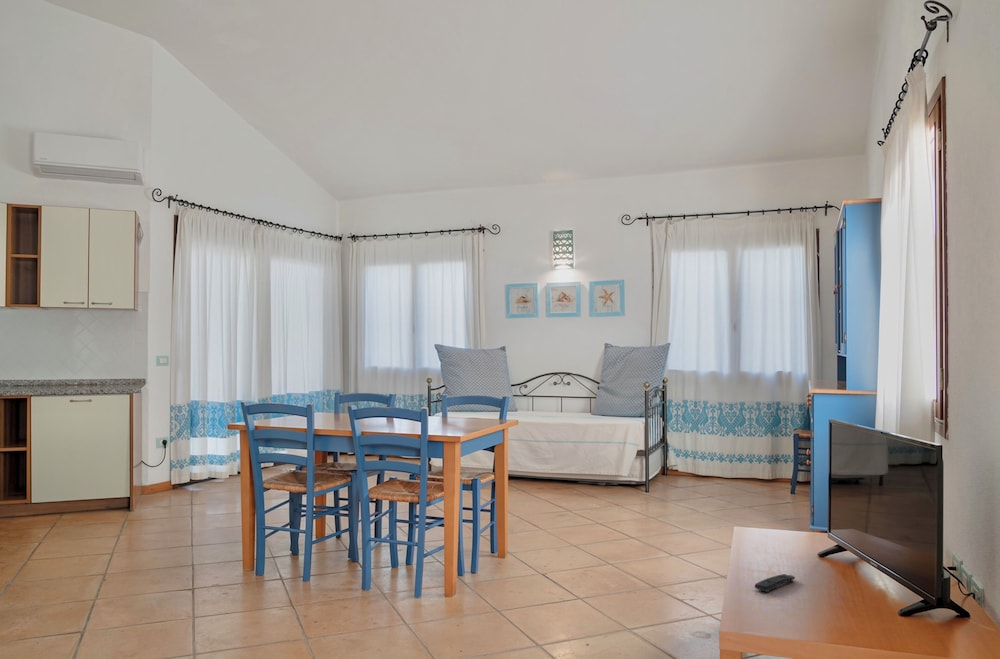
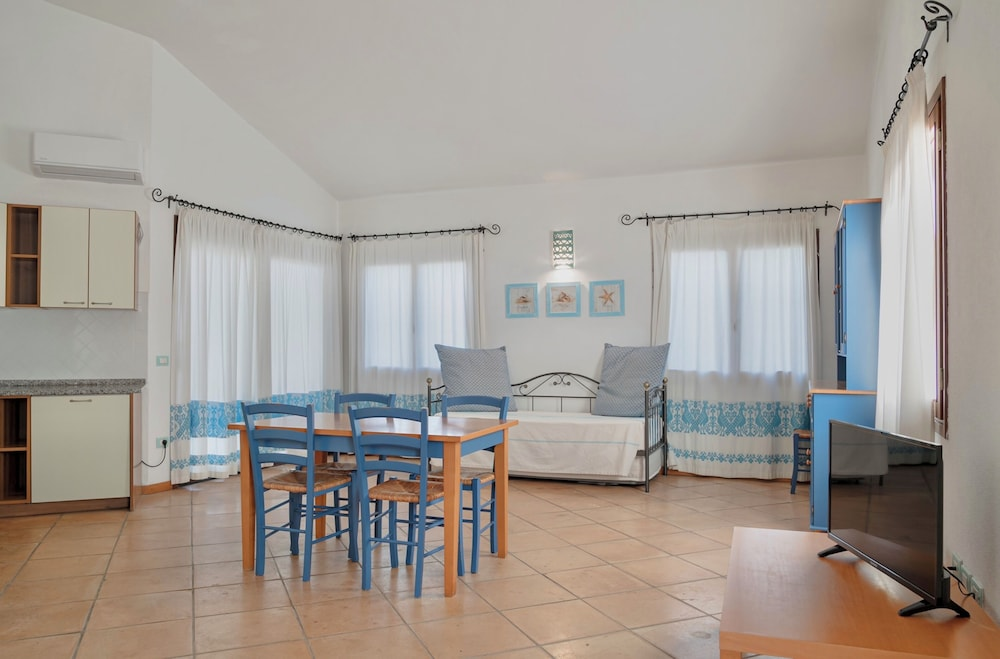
- remote control (776, 581)
